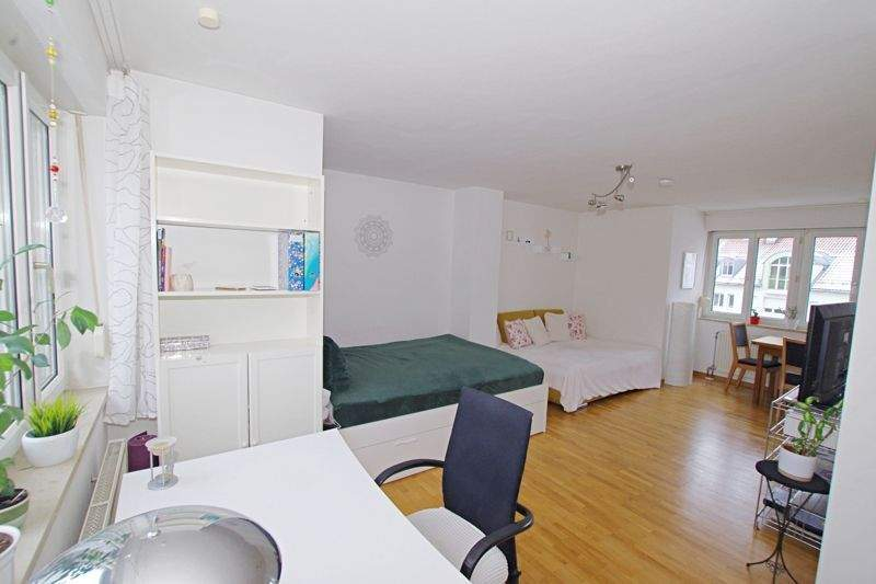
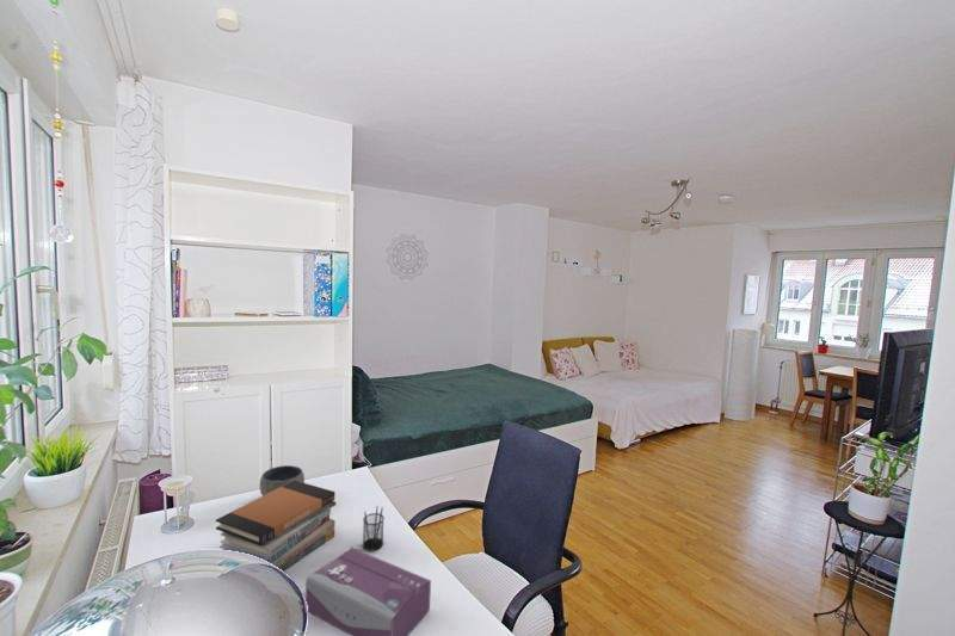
+ book stack (279, 527)
+ pencil holder (372, 525)
+ tissue box (368, 593)
+ bowl (282, 486)
